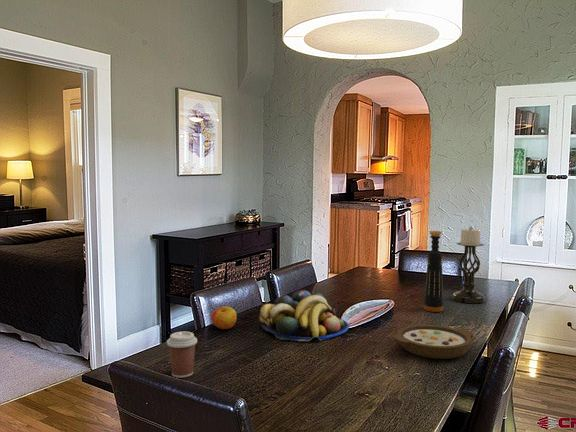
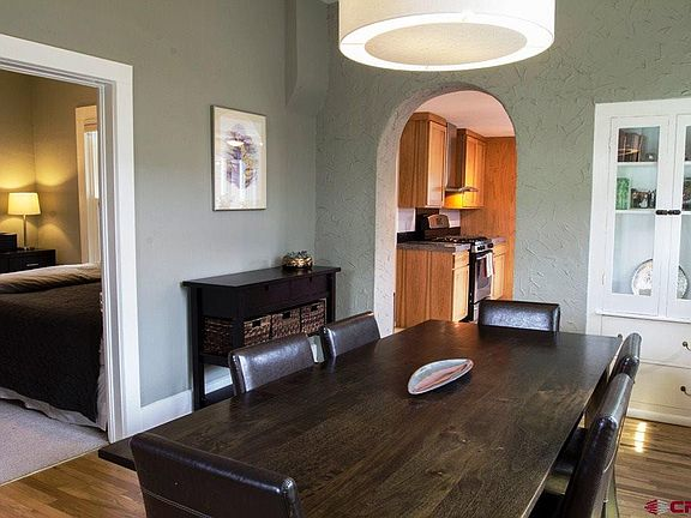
- fruit bowl (305, 310)
- bowl (433, 342)
- coffee cup (182, 354)
- apple (224, 317)
- candle holder (470, 263)
- bottle (434, 270)
